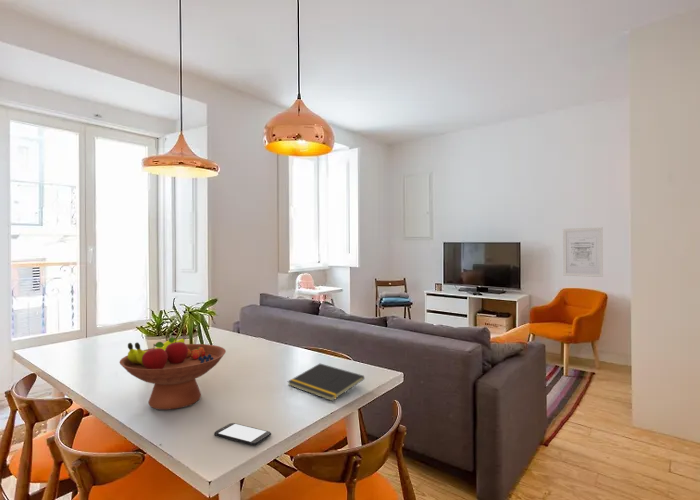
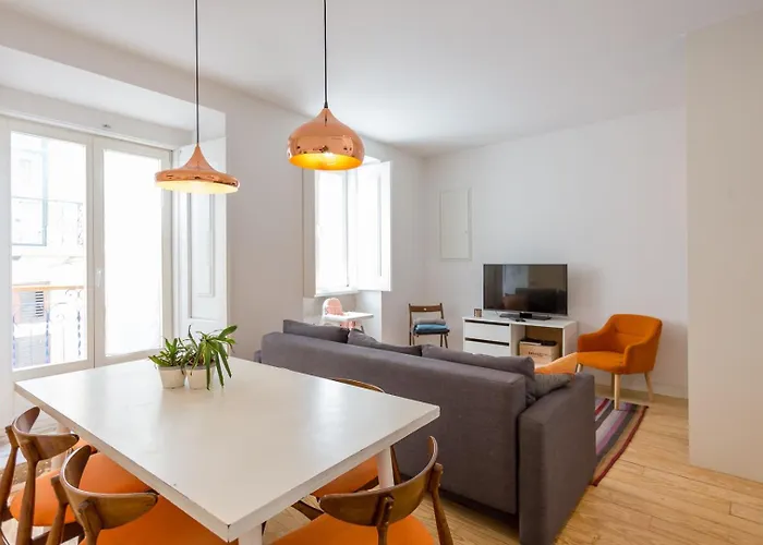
- wall art (582, 252)
- fruit bowl (175, 369)
- smartphone (242, 433)
- notepad (325, 380)
